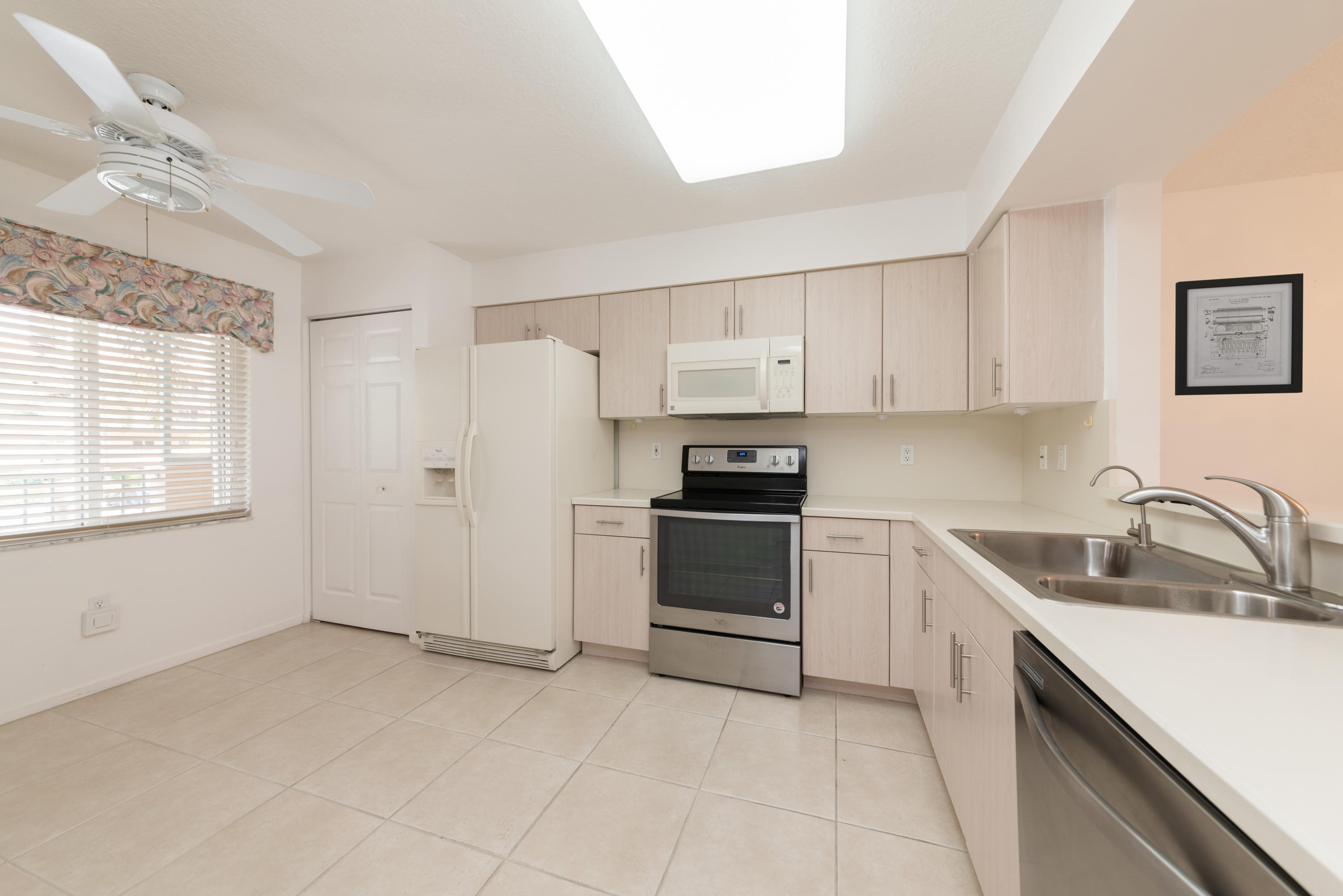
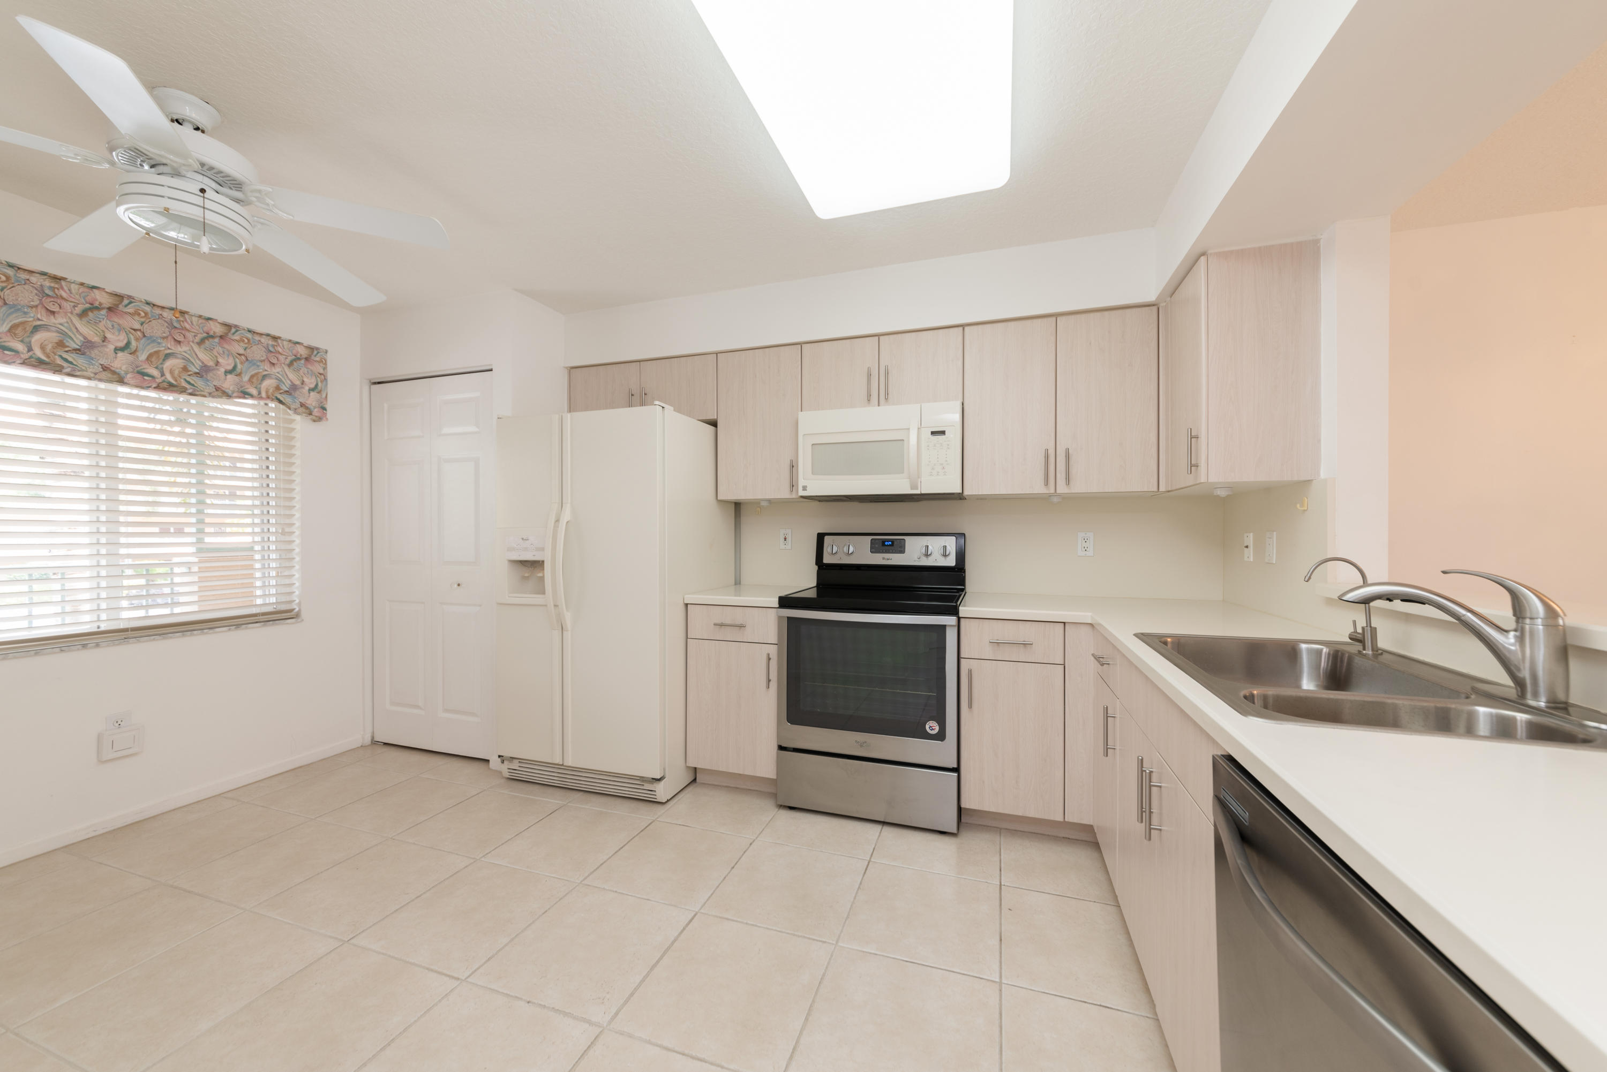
- wall art (1237, 336)
